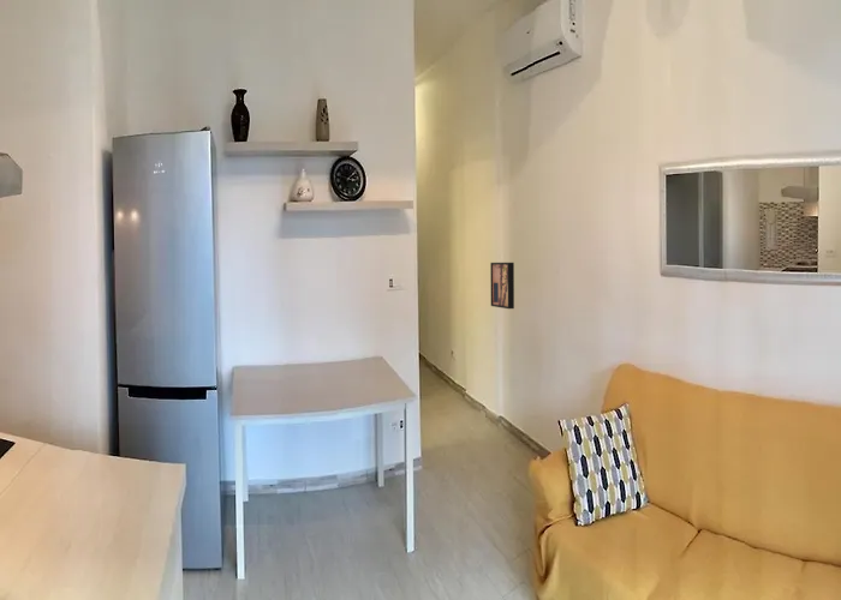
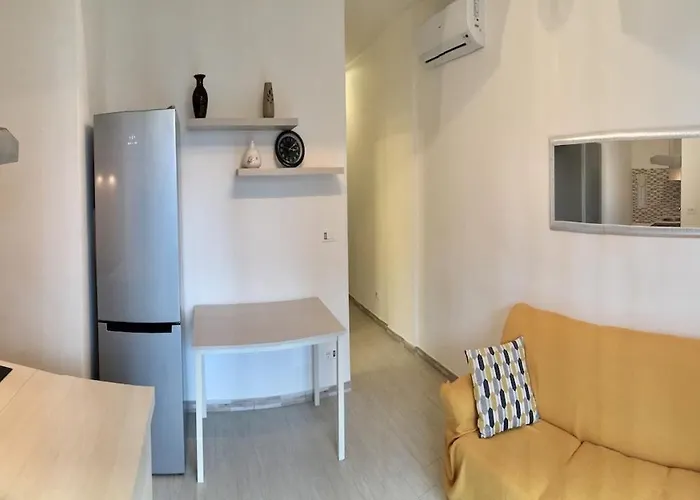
- wall art (501, 284)
